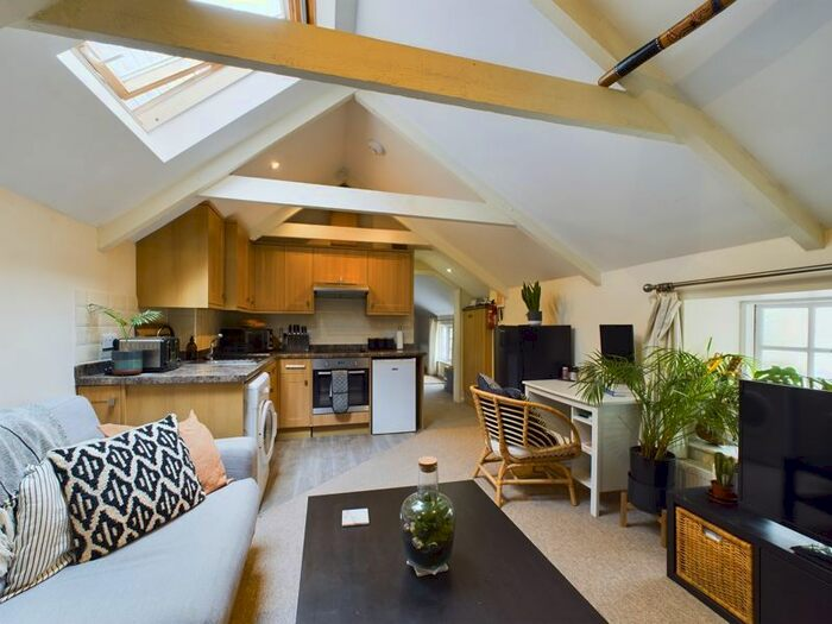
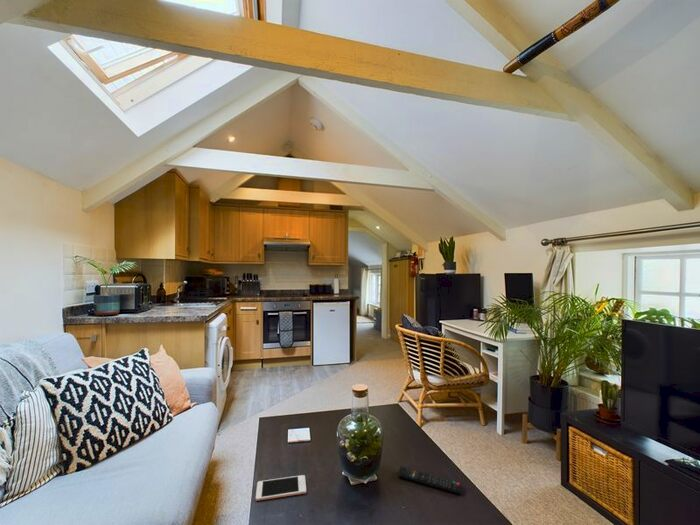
+ remote control (429, 480)
+ cell phone (281, 487)
